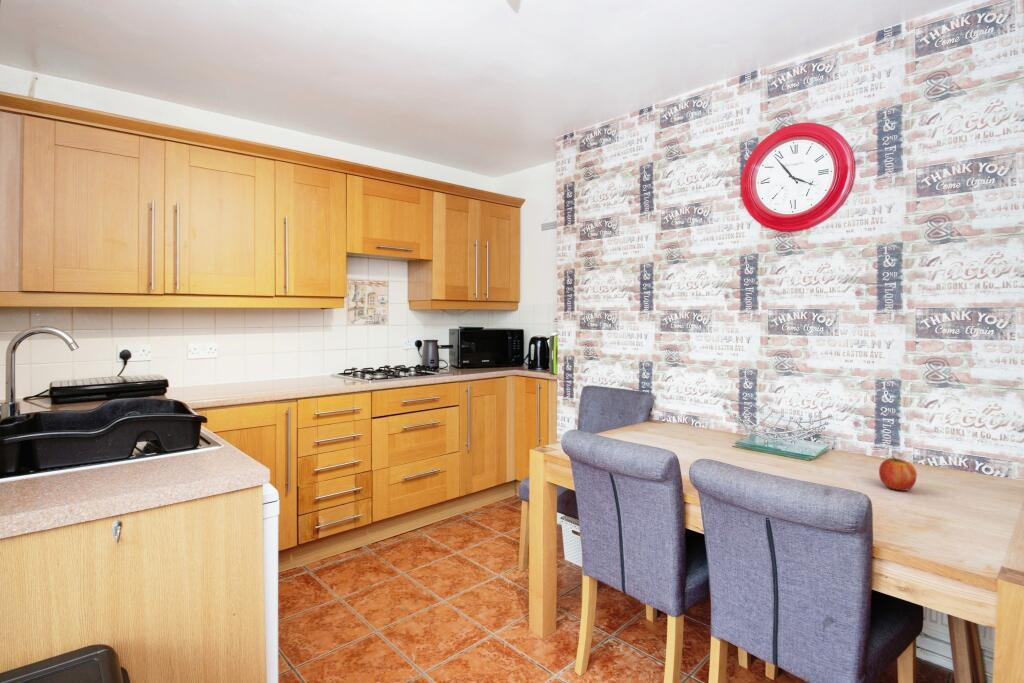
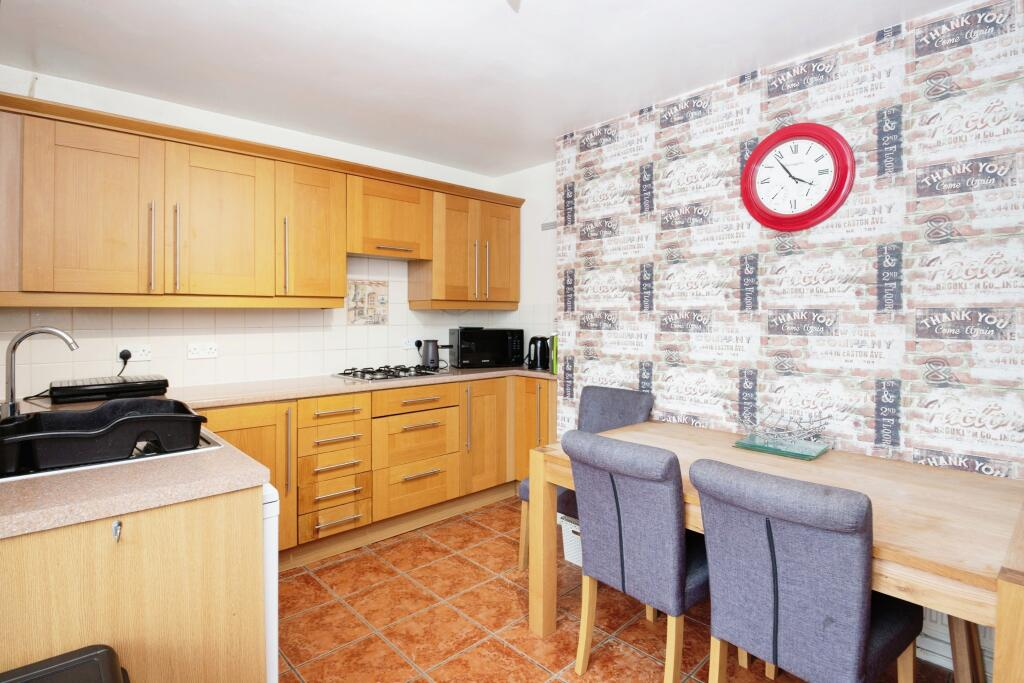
- fruit (897, 472)
